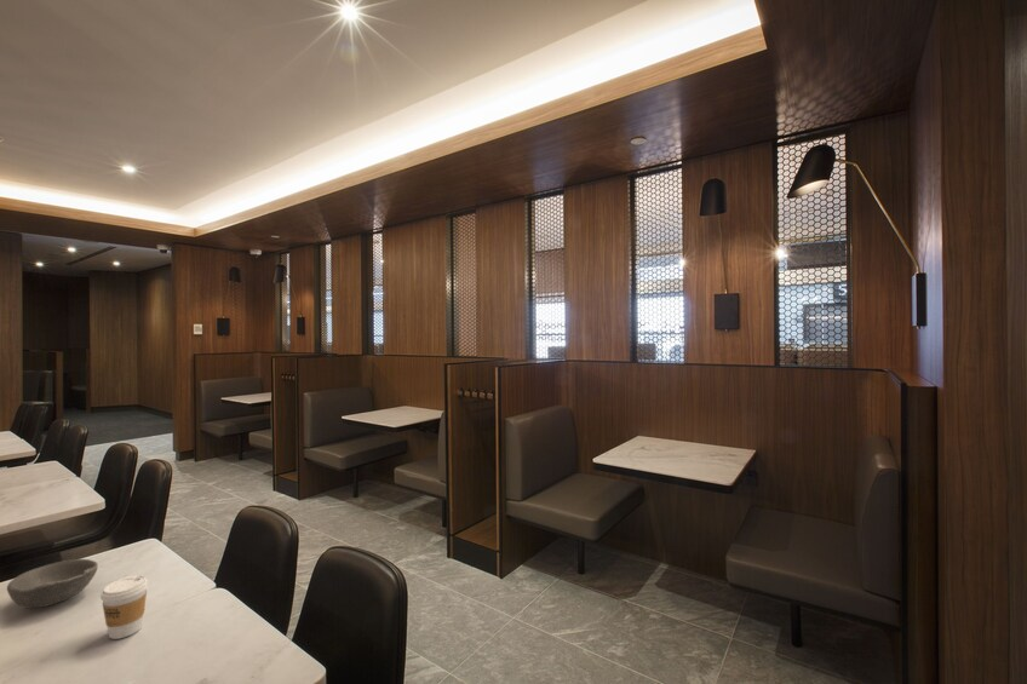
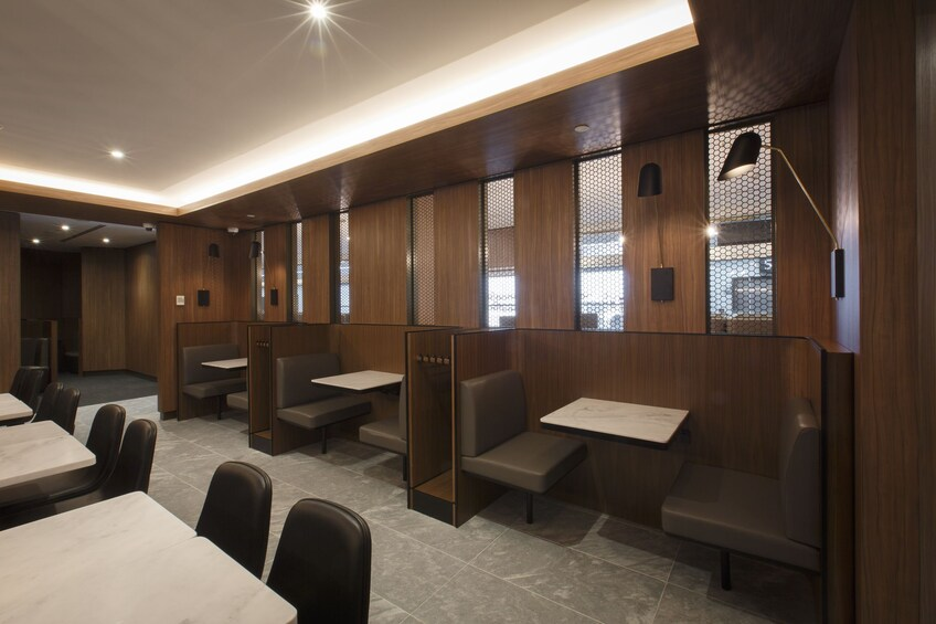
- bowl (54, 585)
- coffee cup (125, 605)
